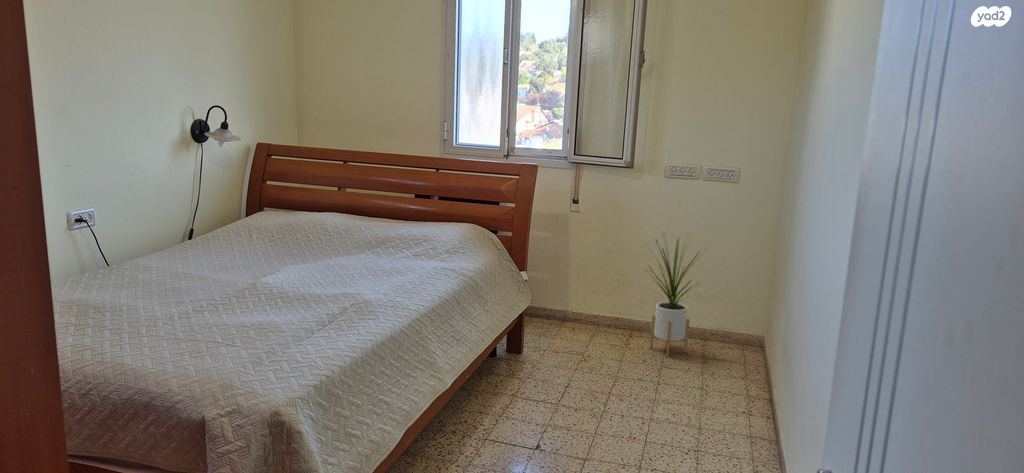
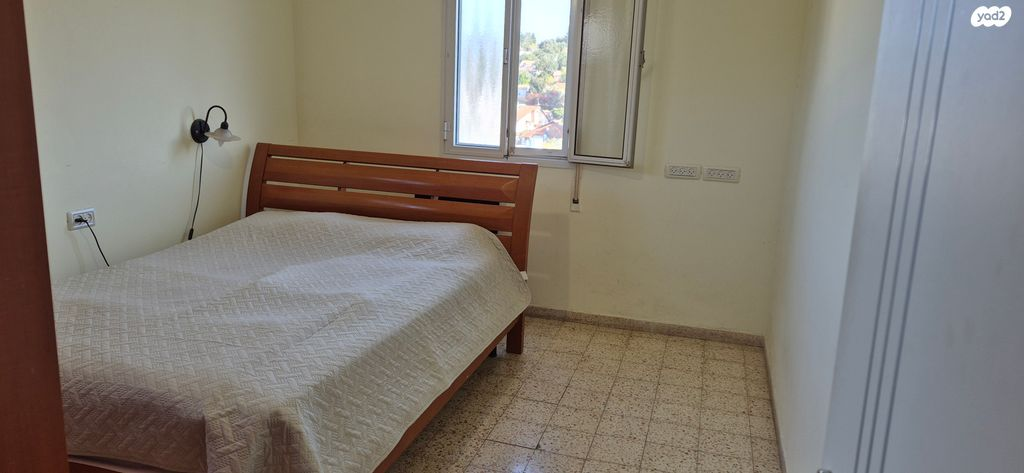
- house plant (674, 291)
